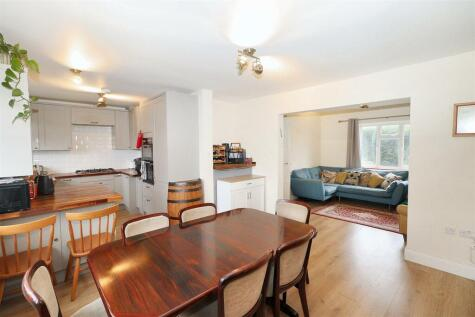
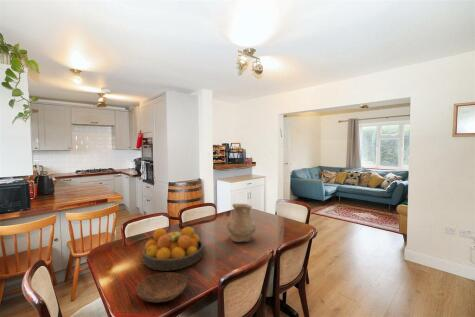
+ vase (241, 221)
+ bowl (162, 289)
+ fruit bowl (174, 242)
